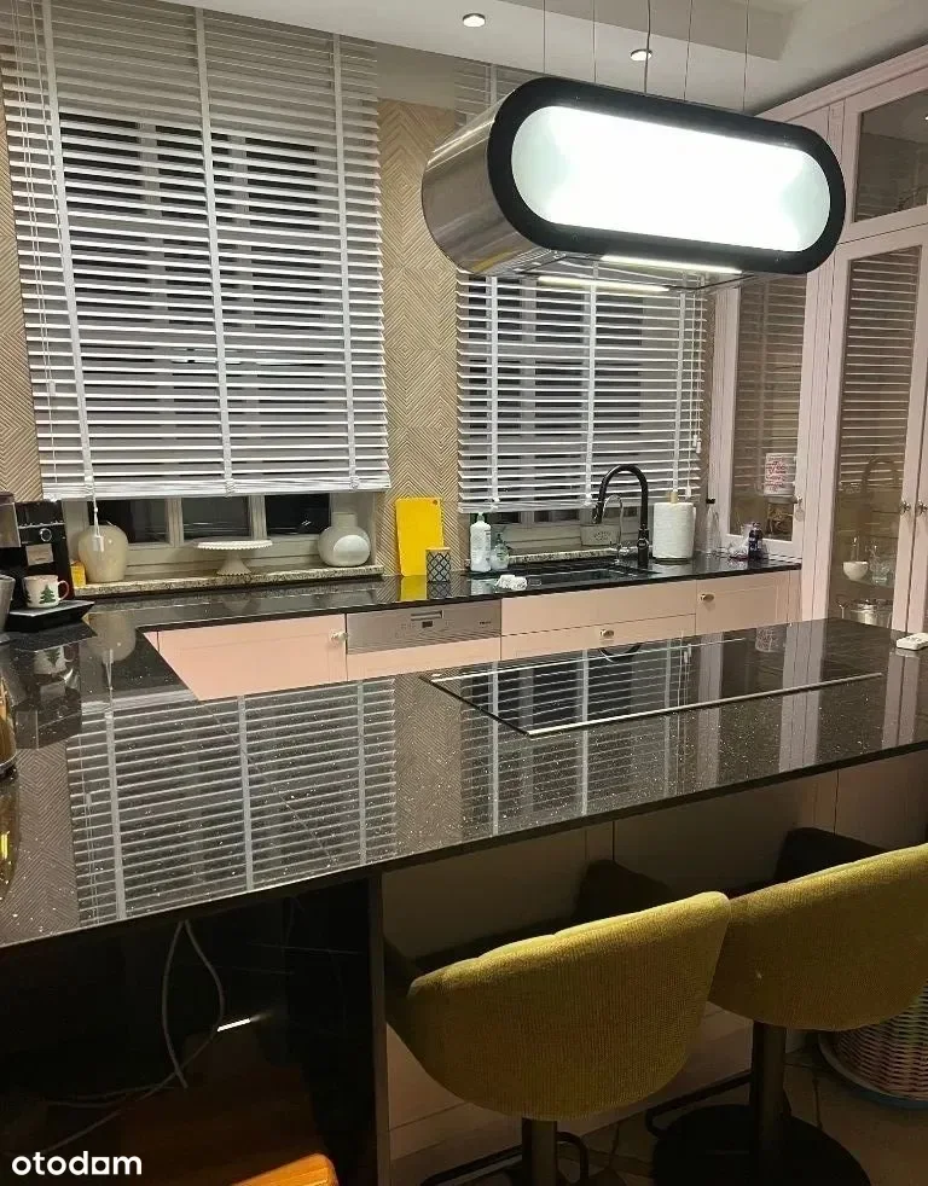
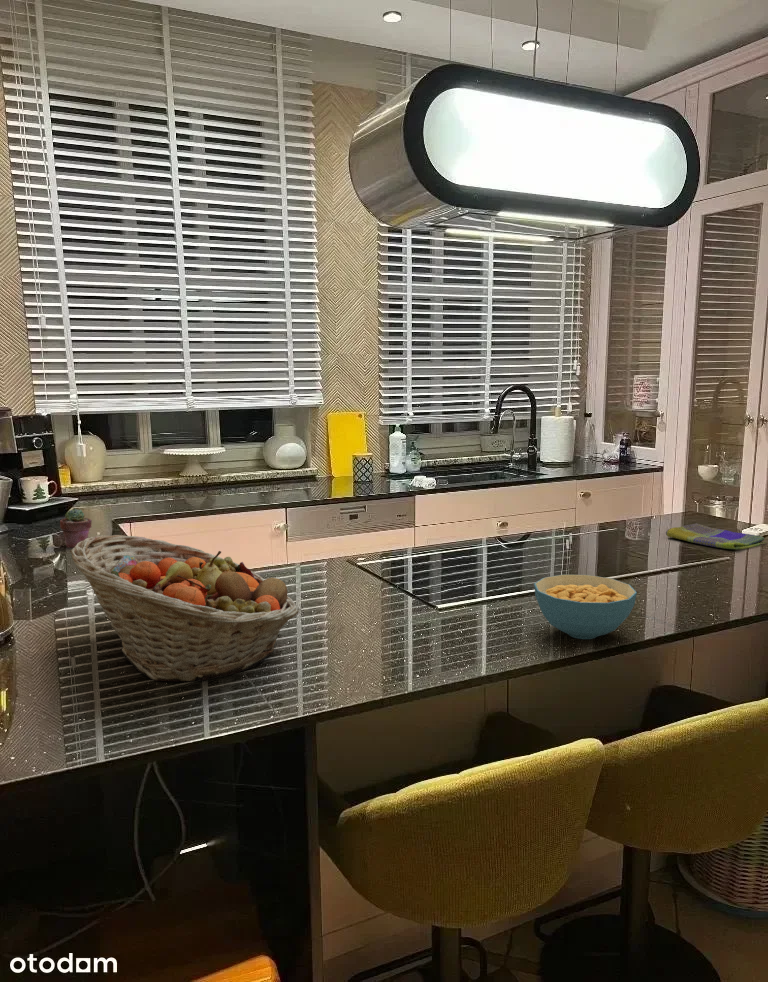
+ potted succulent (76, 527)
+ fruit basket (187, 594)
+ dish towel (713, 536)
+ cereal bowl (583, 611)
